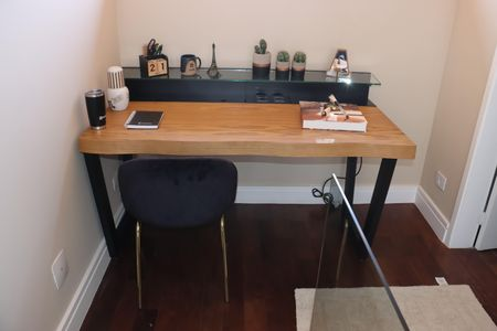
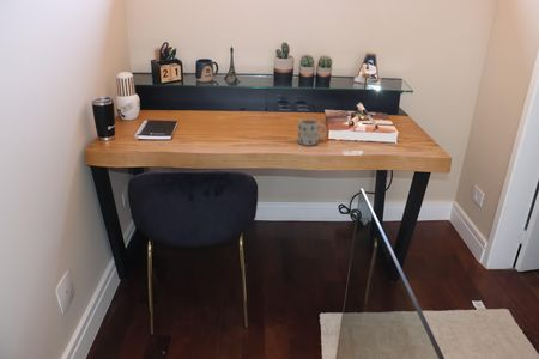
+ mug (311, 132)
